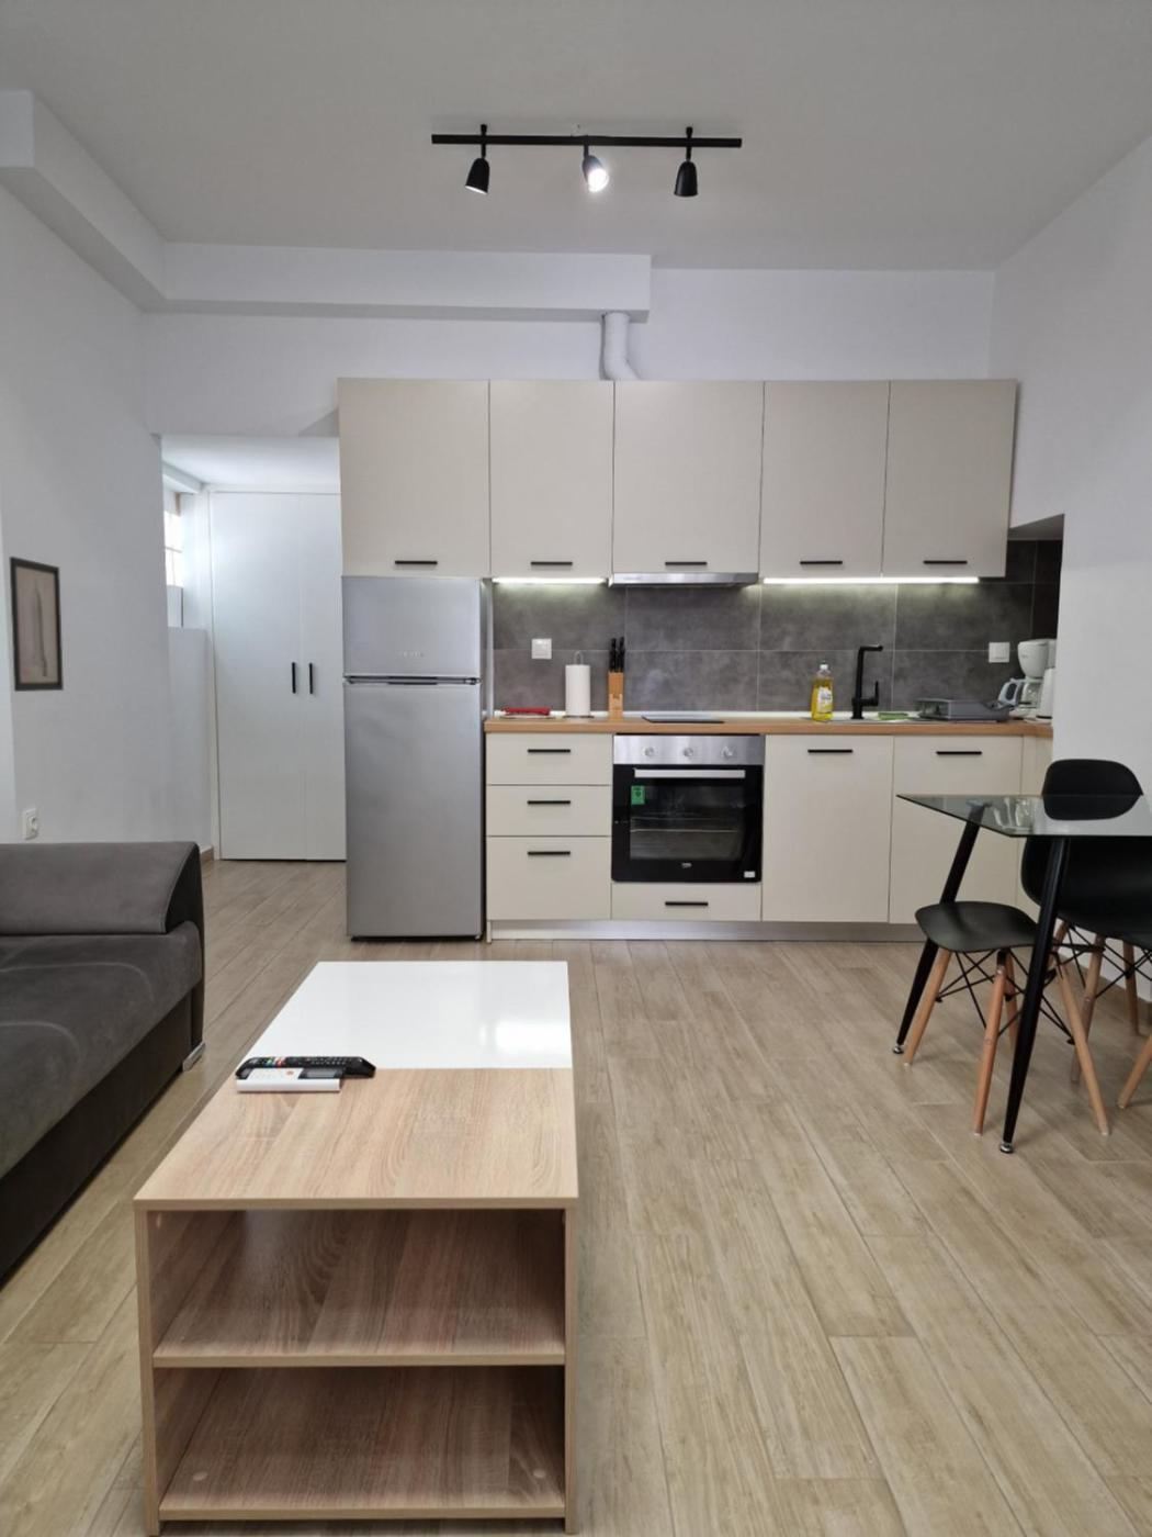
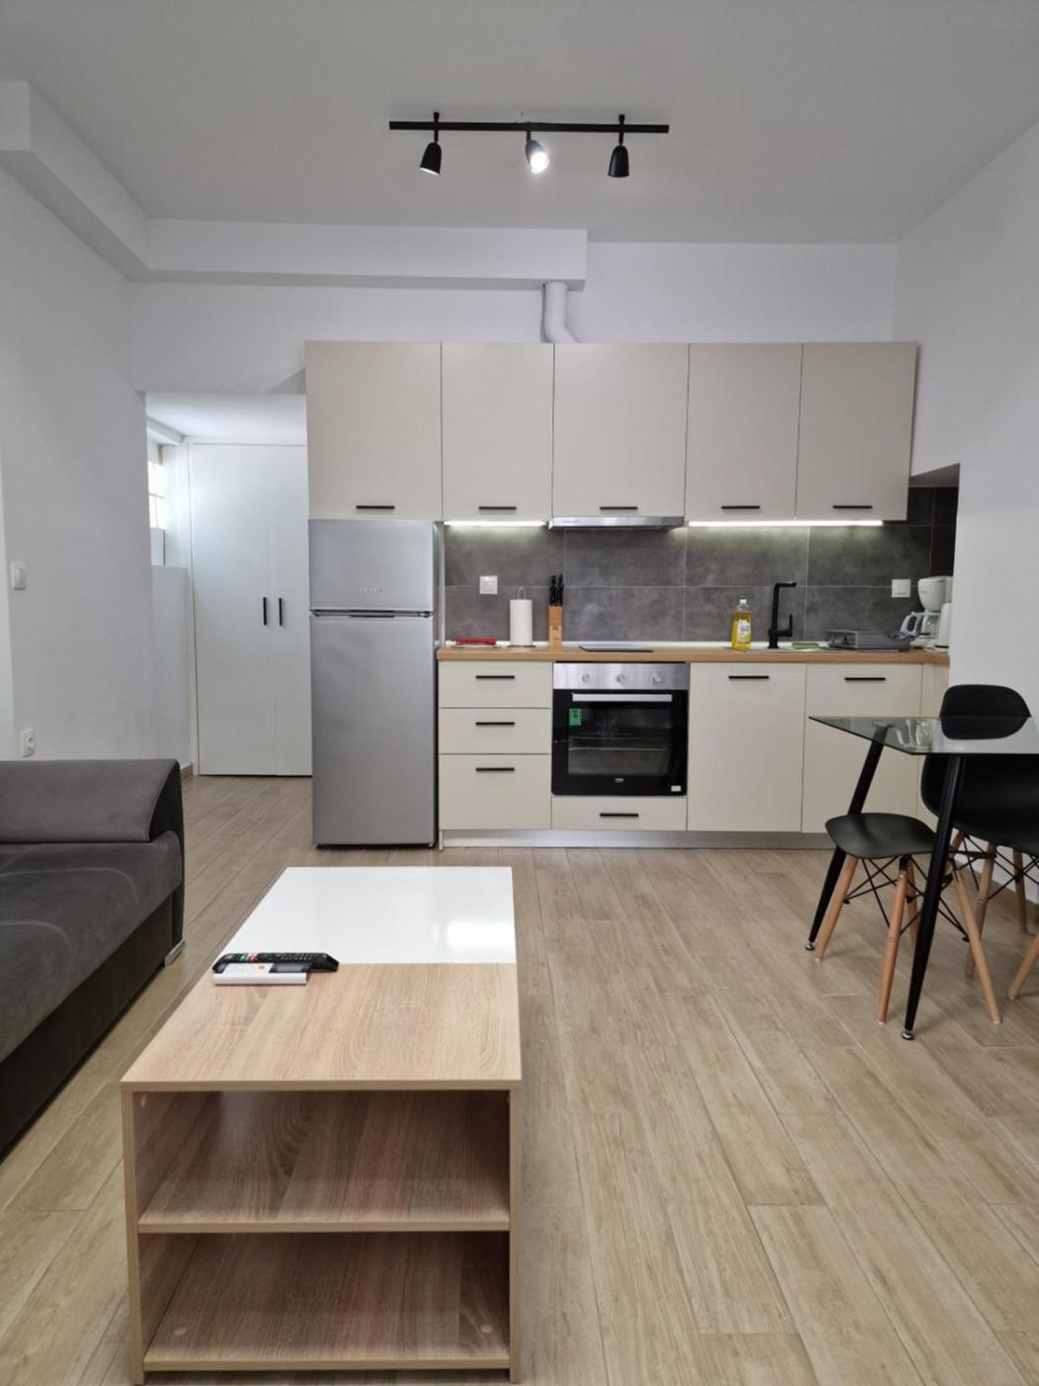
- wall art (38, 627)
